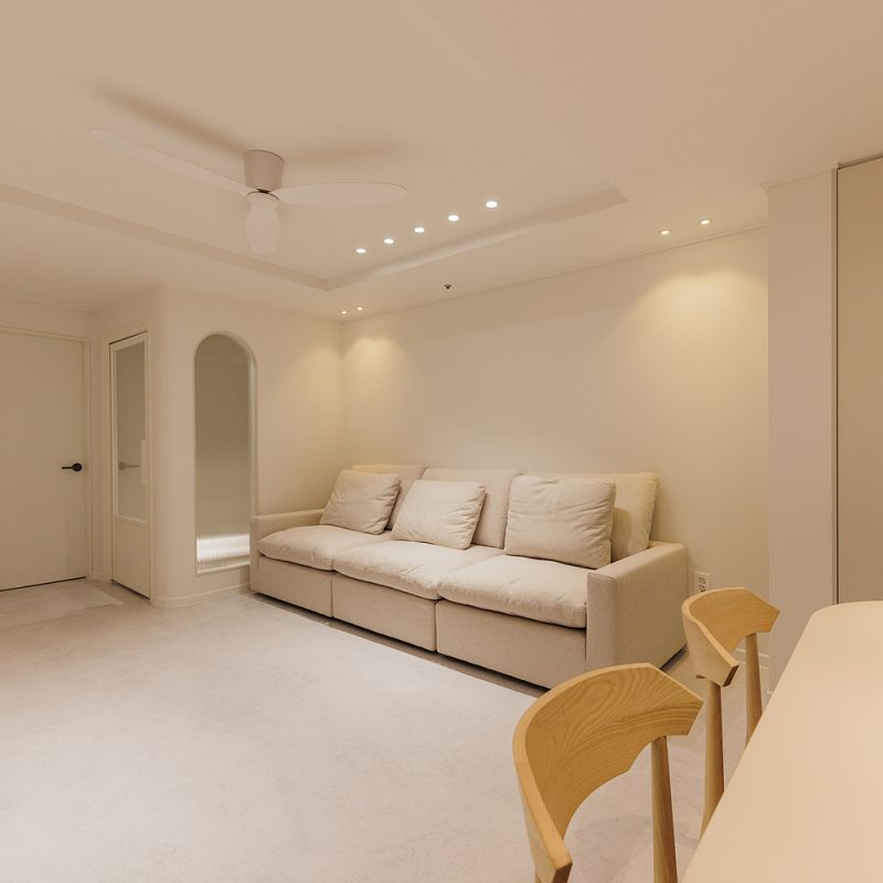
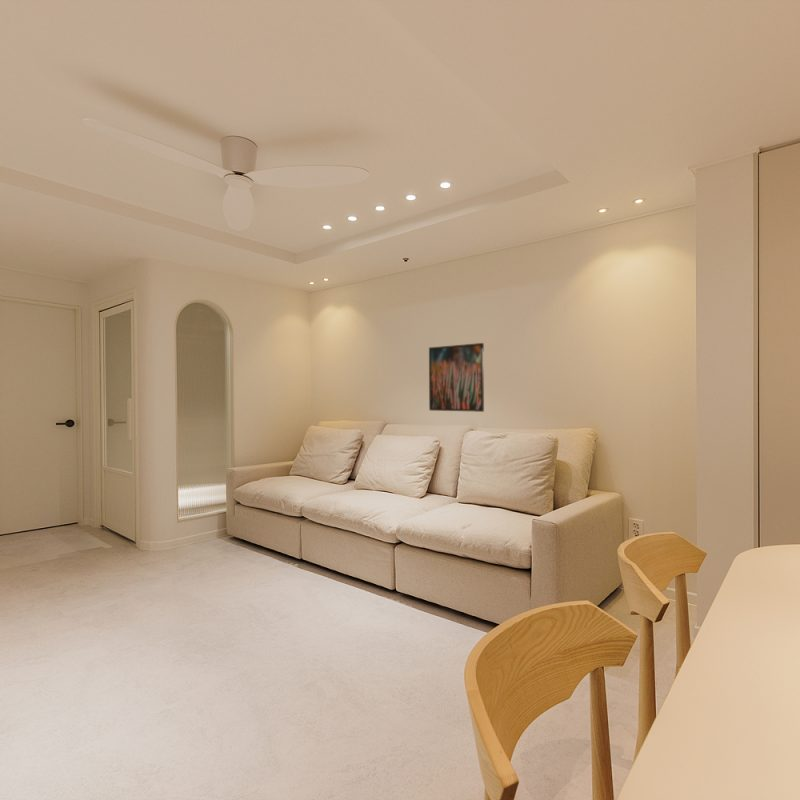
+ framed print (455, 378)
